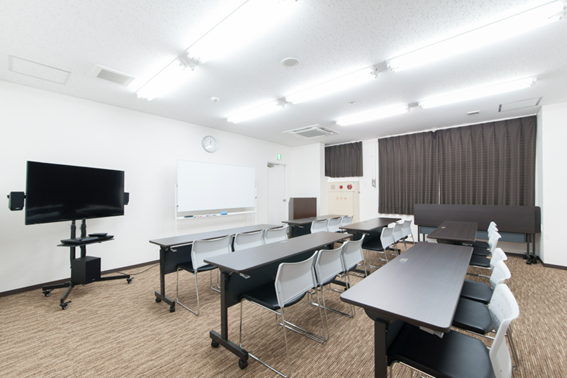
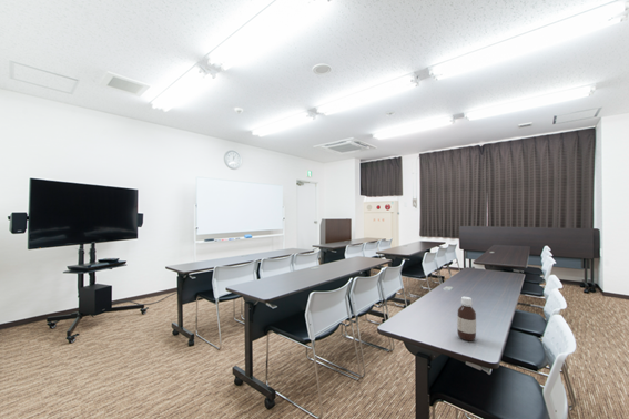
+ bottle (466, 317)
